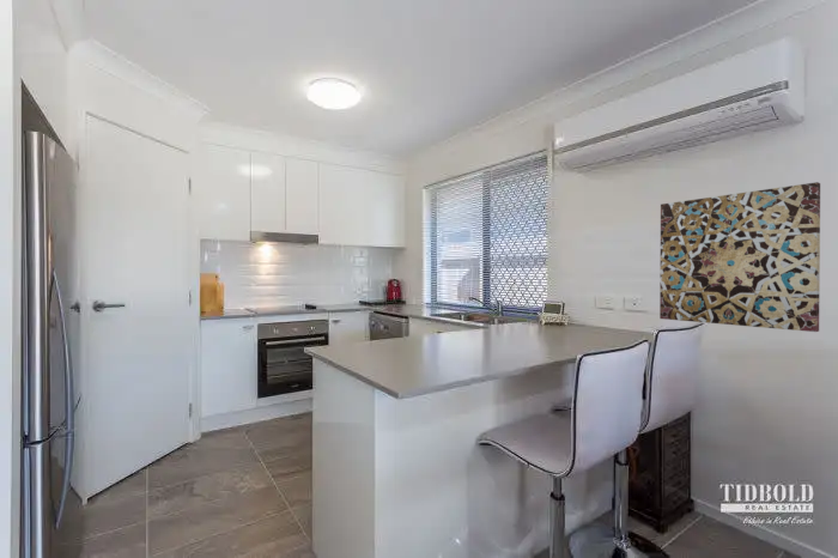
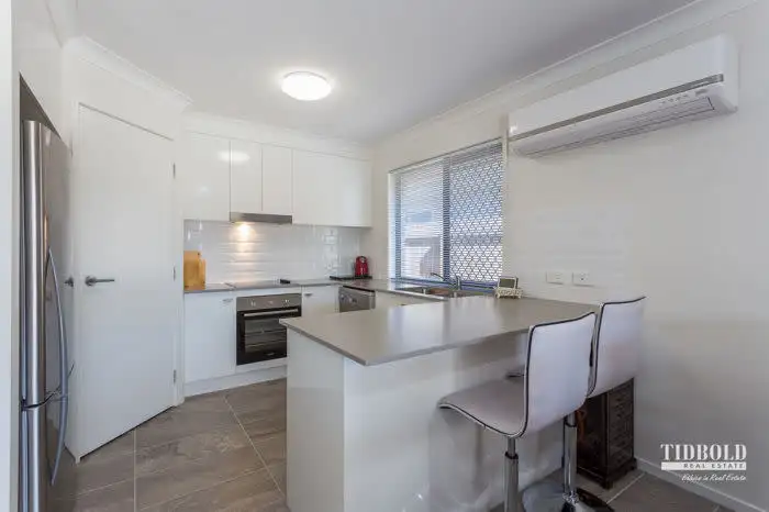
- wall art (729, 259)
